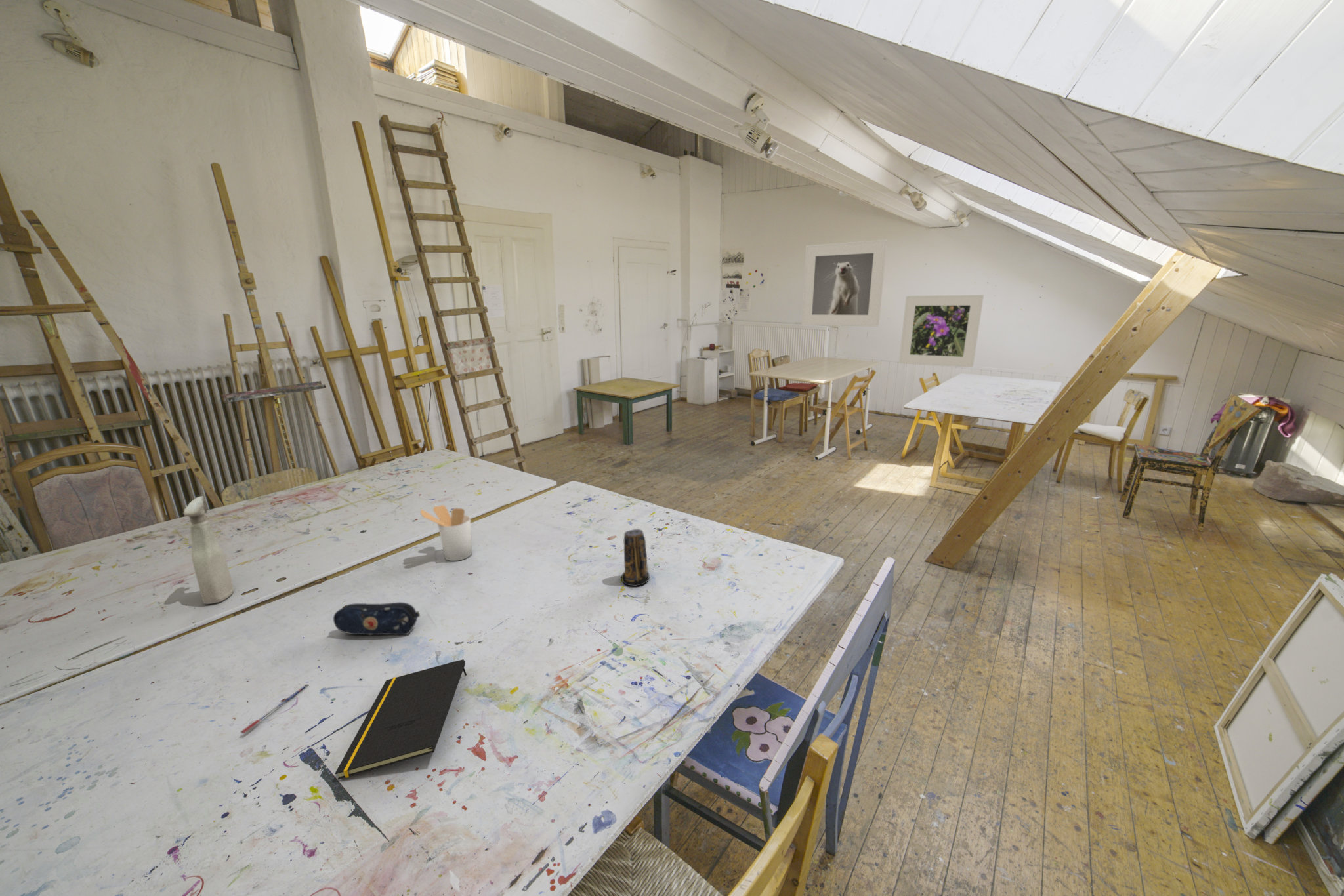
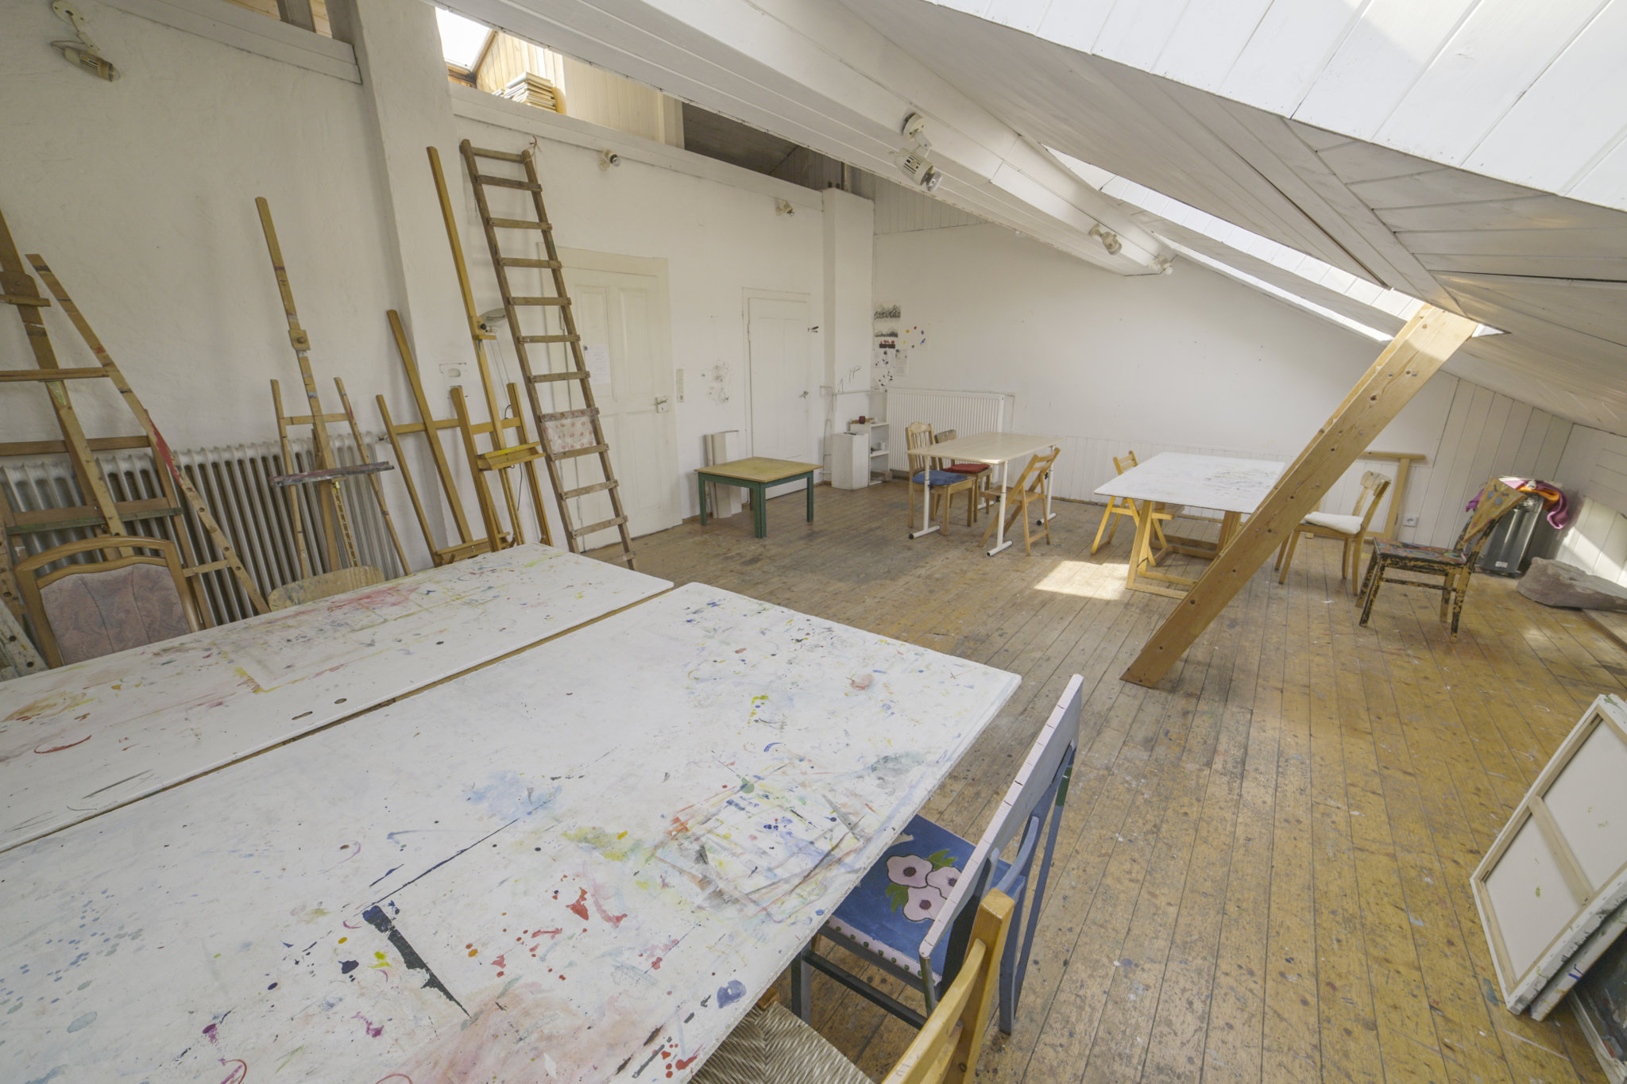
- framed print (841, 285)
- spray bottle (206, 550)
- notepad (408, 712)
- candle (635, 555)
- pencil case (375, 619)
- utensil holder (447, 531)
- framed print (938, 331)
- pen (276, 706)
